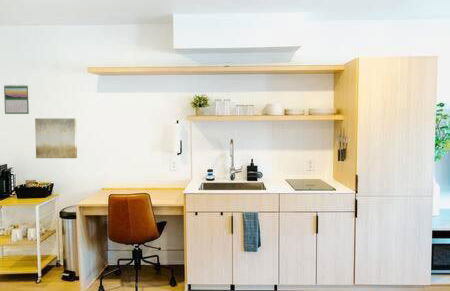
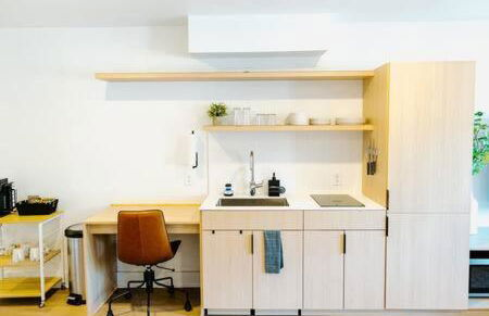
- wall art (56, 138)
- calendar (16, 99)
